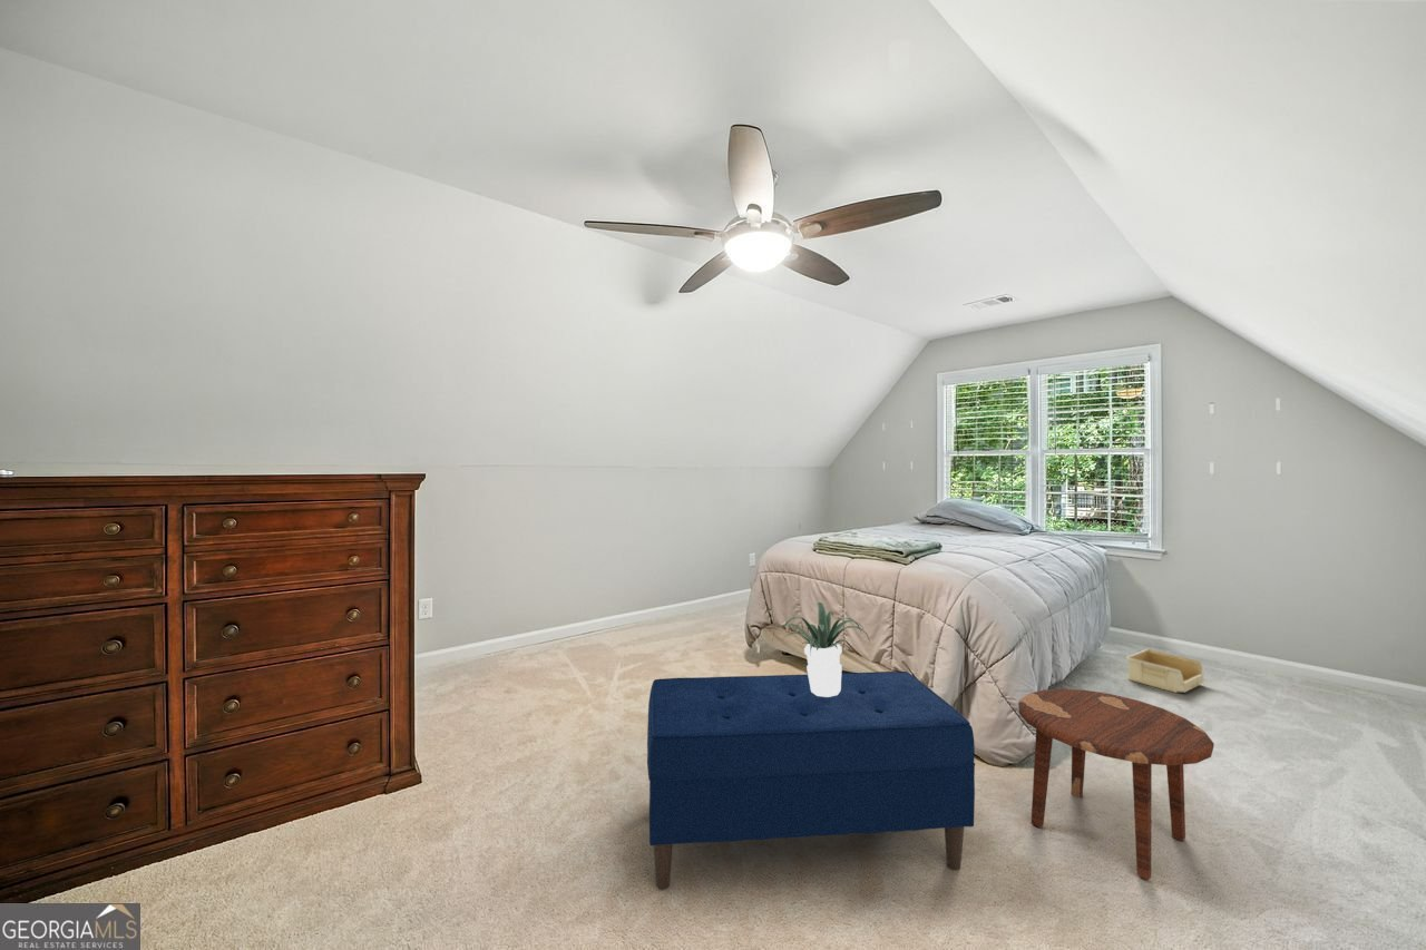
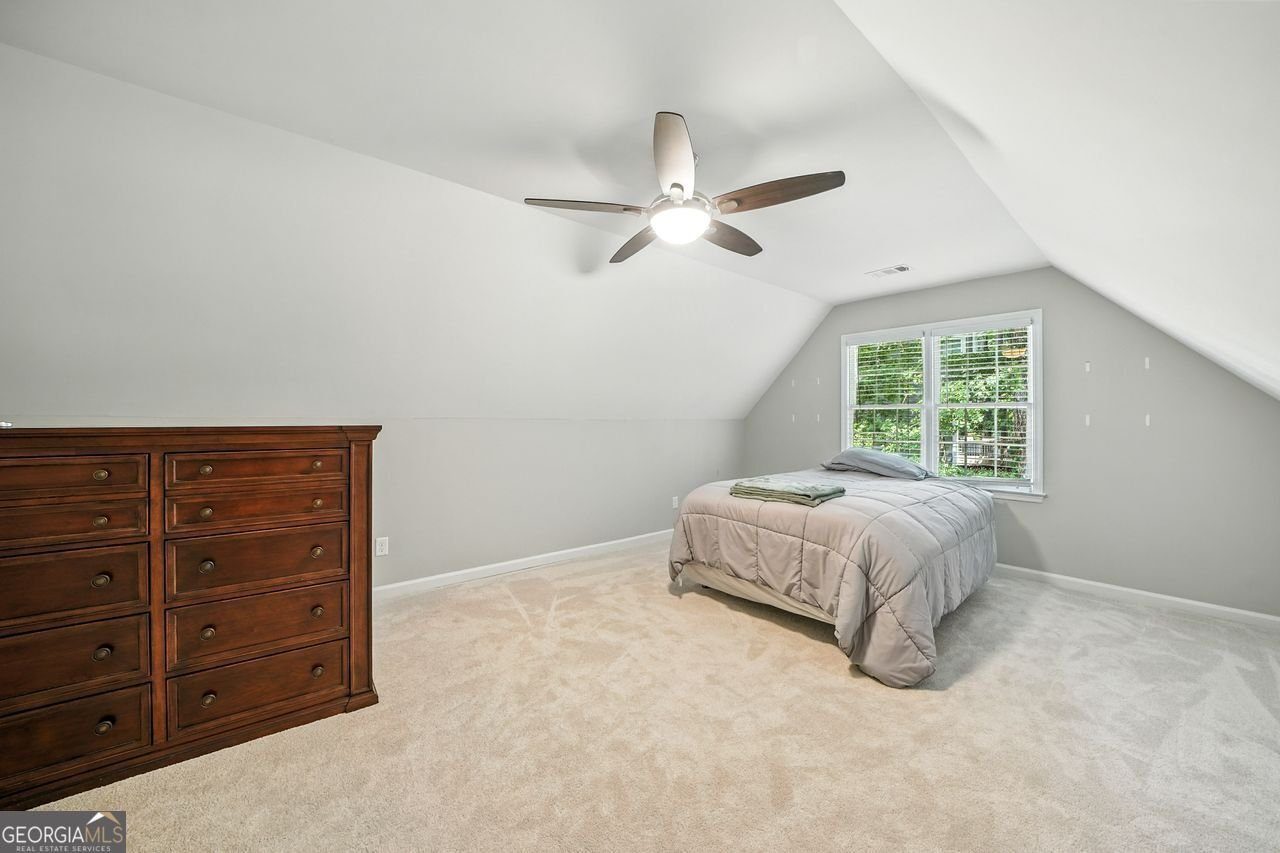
- bench (797, 767)
- storage bin (1164, 670)
- side table (1112, 757)
- potted plant (826, 650)
